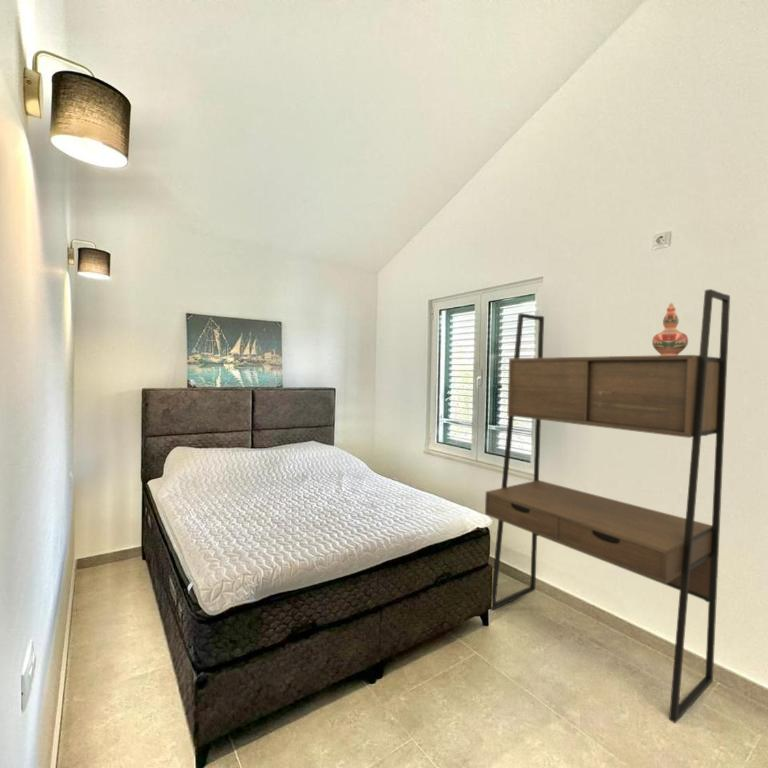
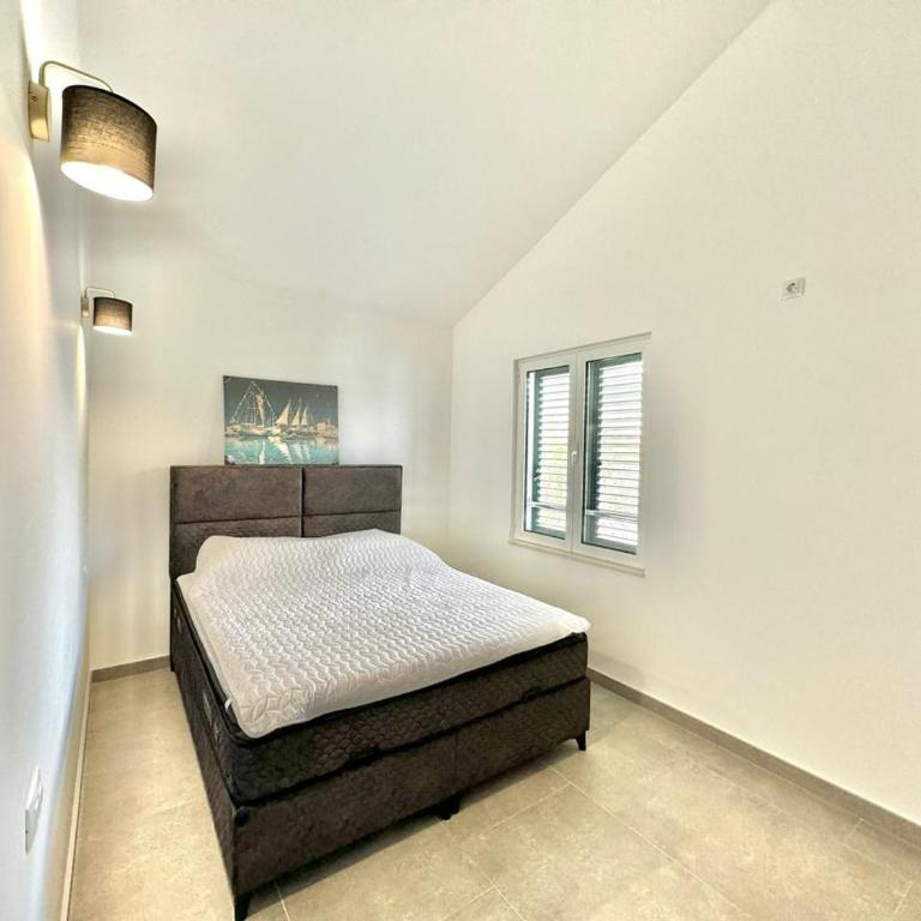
- decorative vase (670, 329)
- desk (585, 492)
